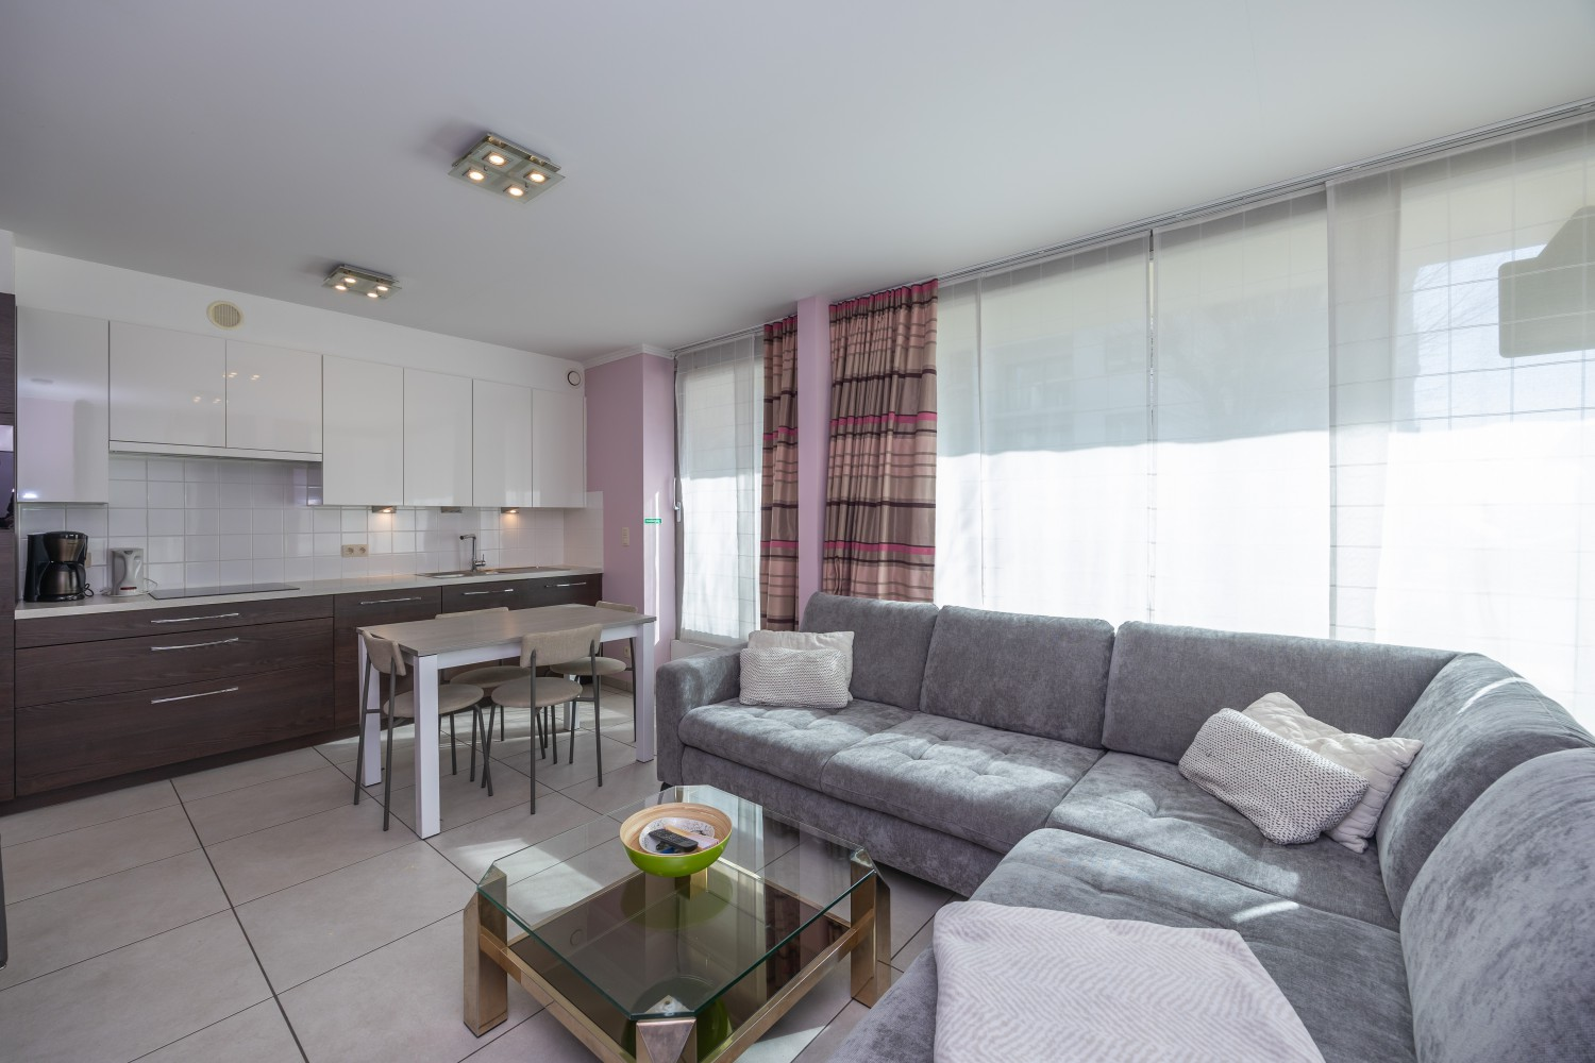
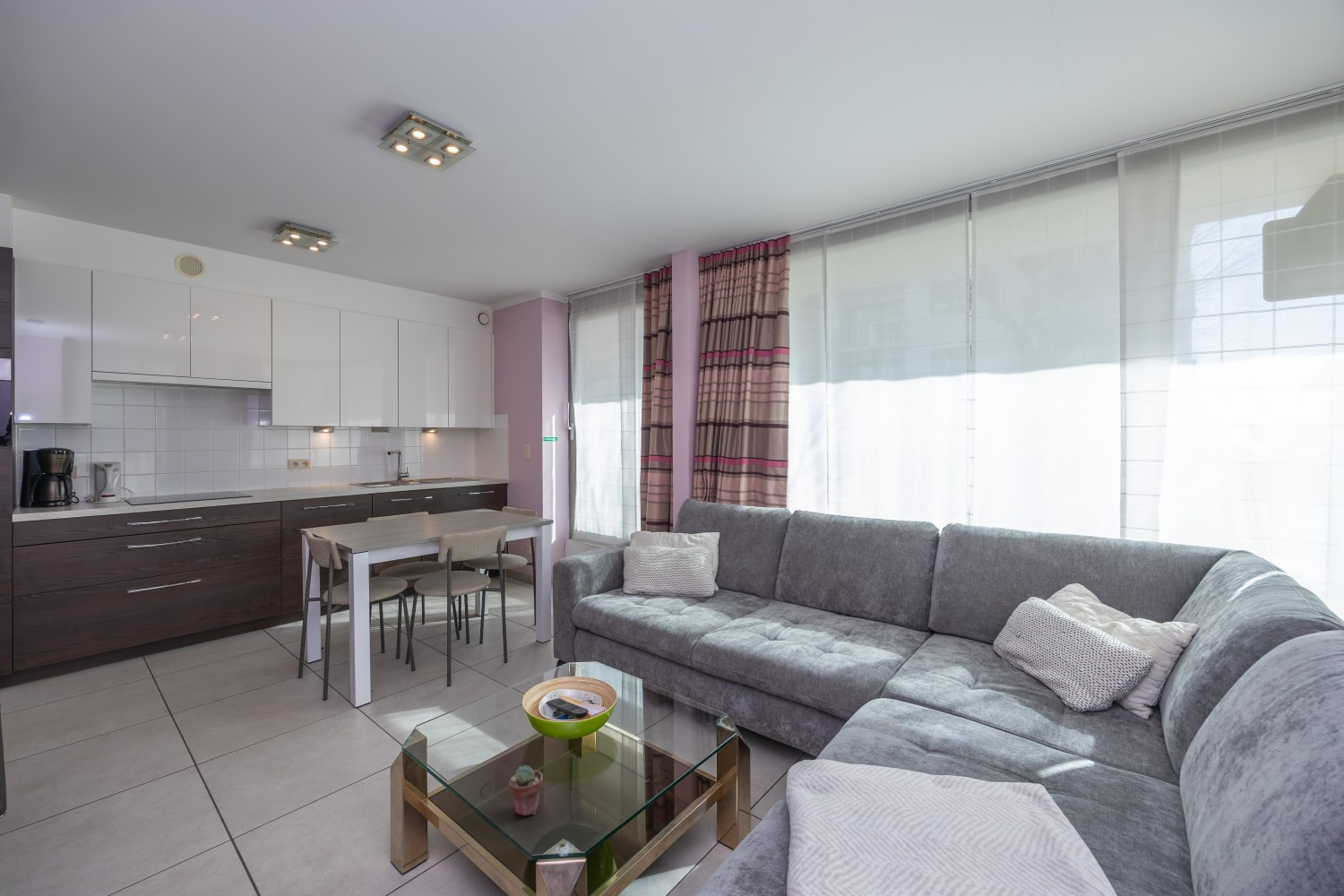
+ potted succulent (526, 788)
